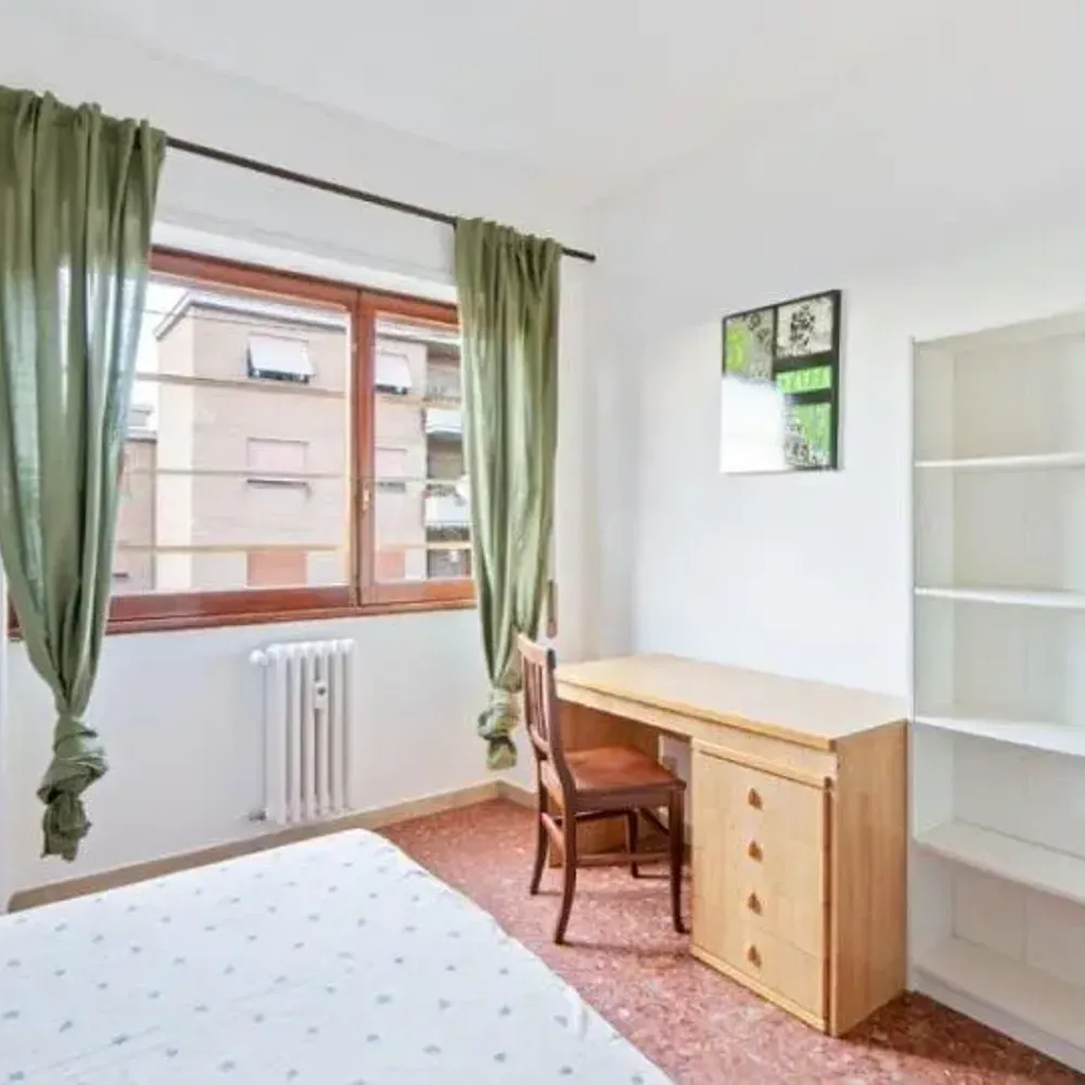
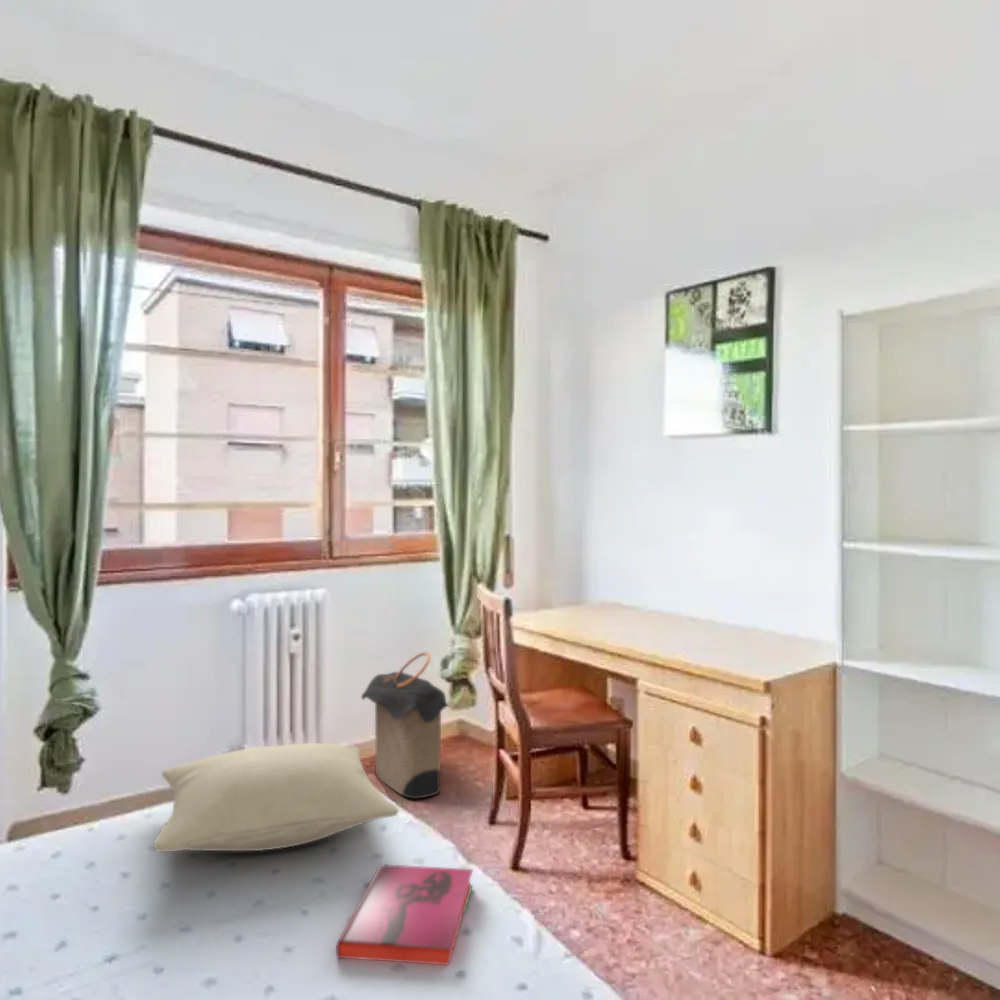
+ laundry hamper (403, 716)
+ hardback book (410, 910)
+ pillow (272, 790)
